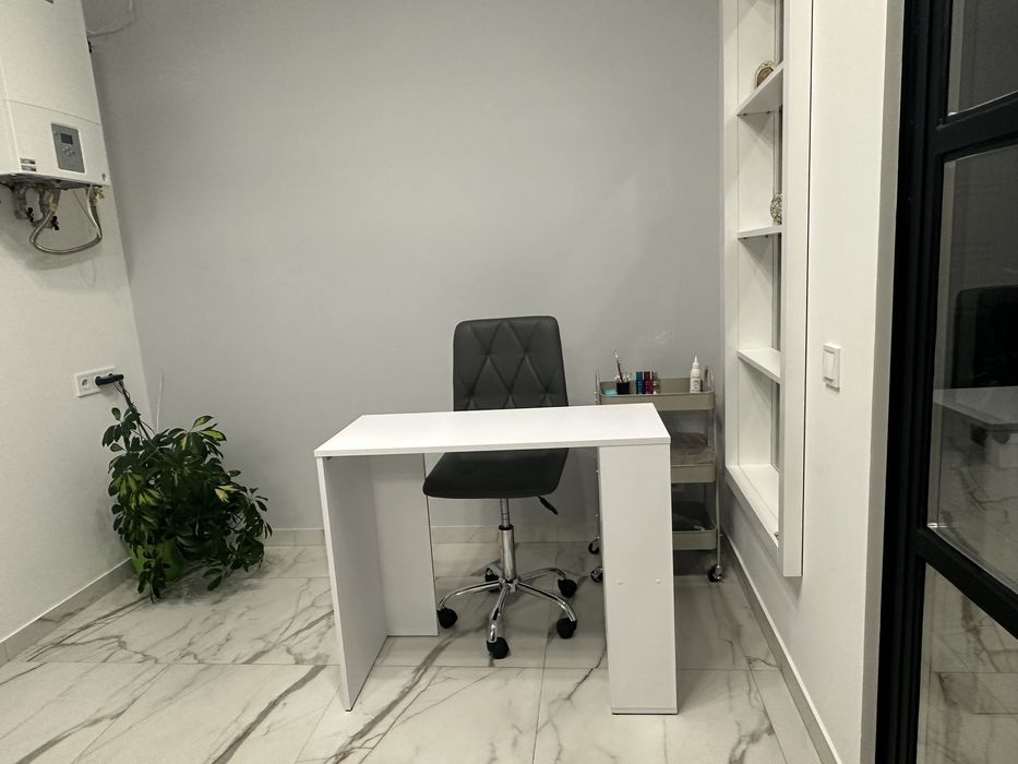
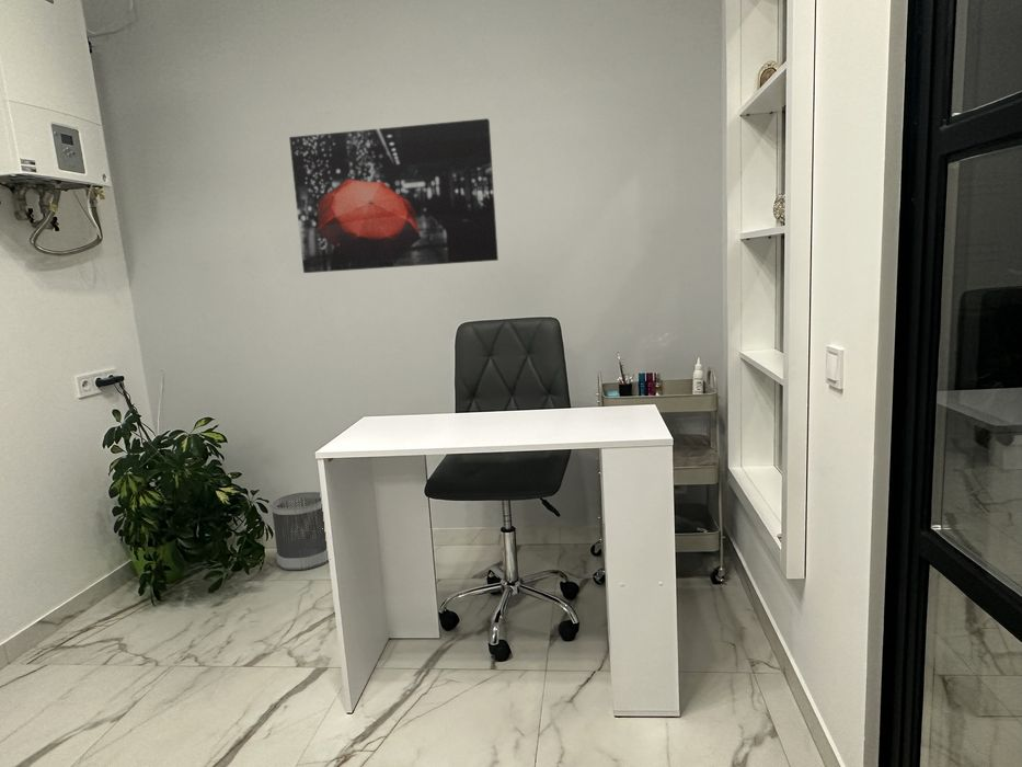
+ wall art (393, 198)
+ wastebasket (302, 529)
